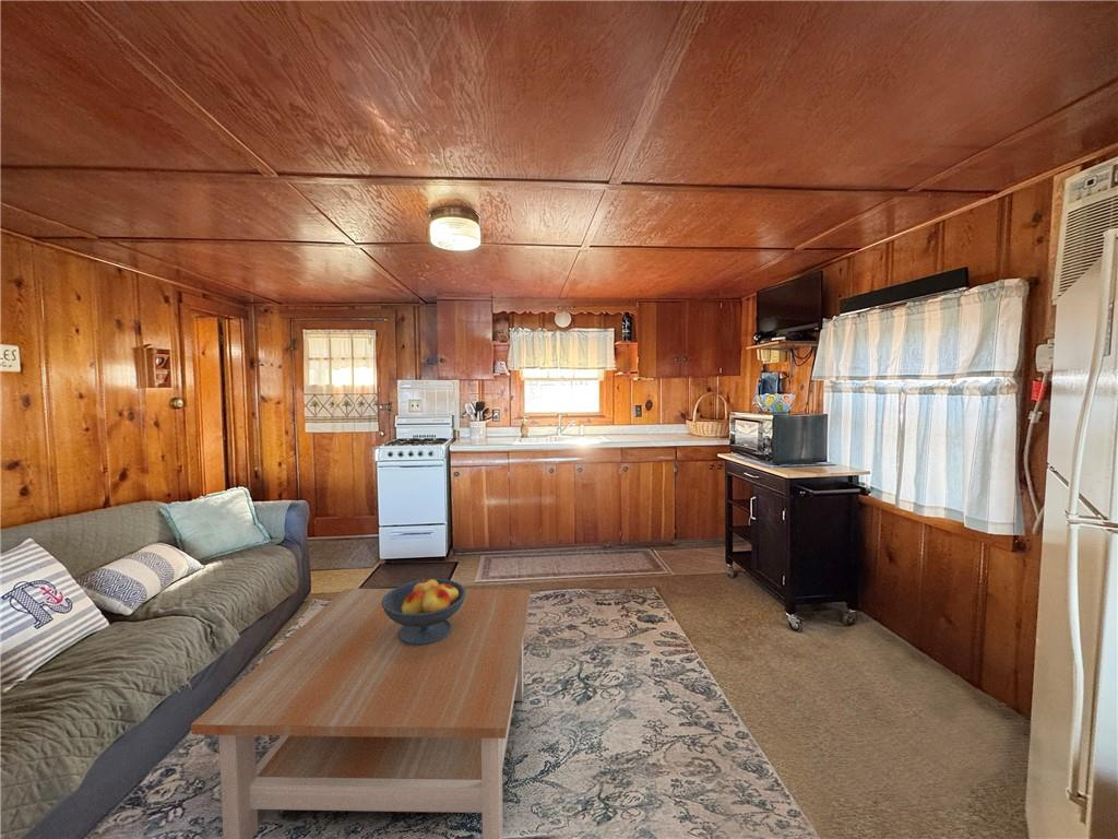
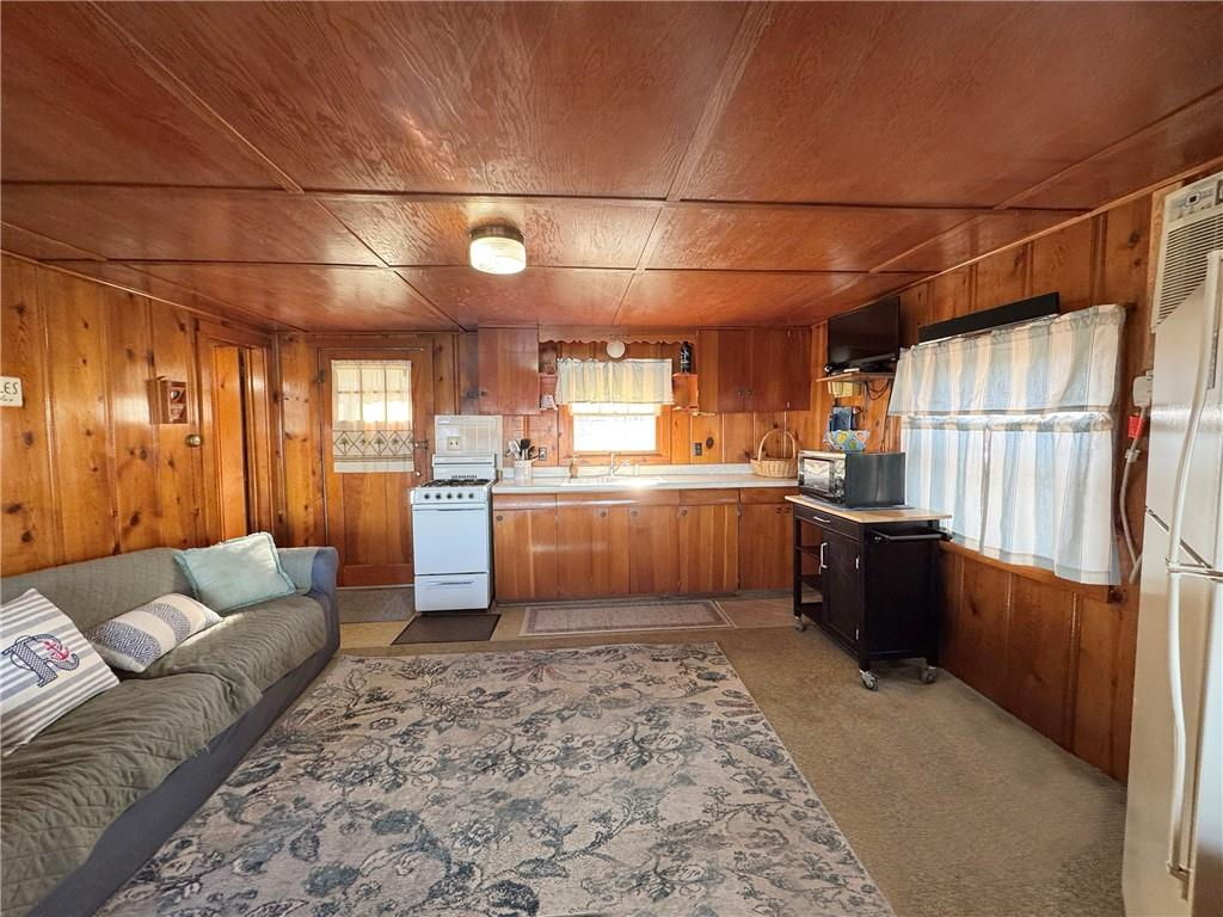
- fruit bowl (425, 606)
- coffee table (405, 697)
